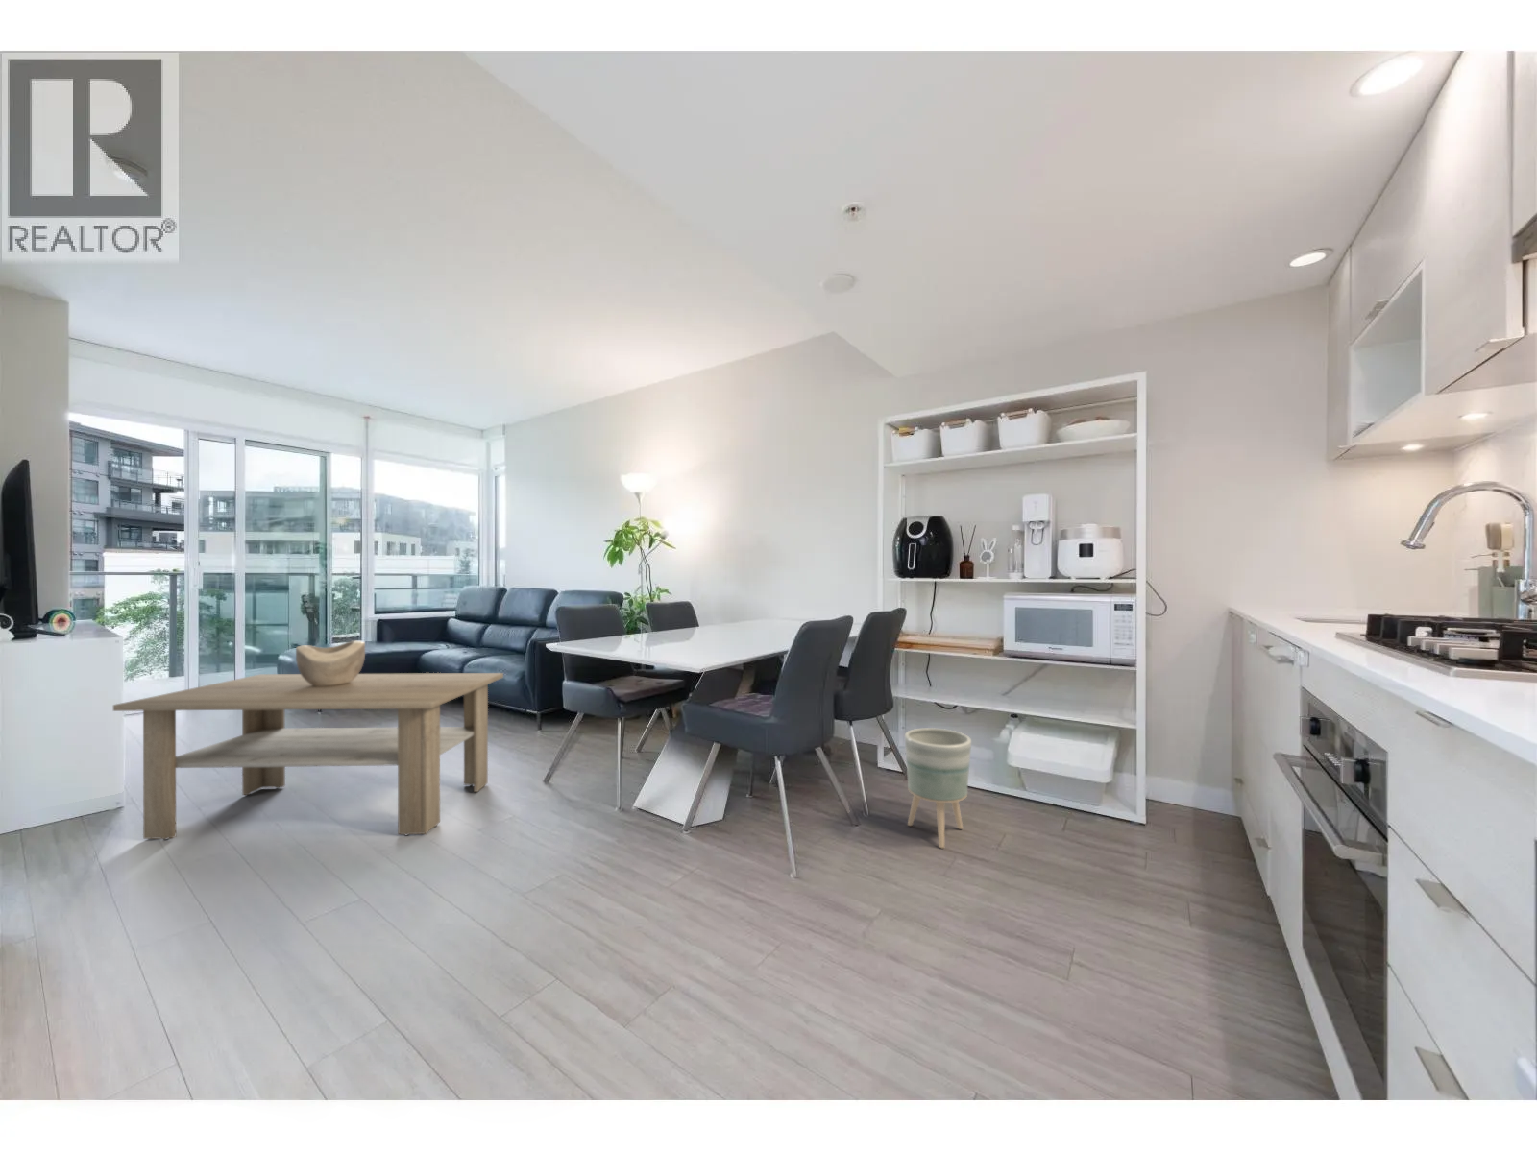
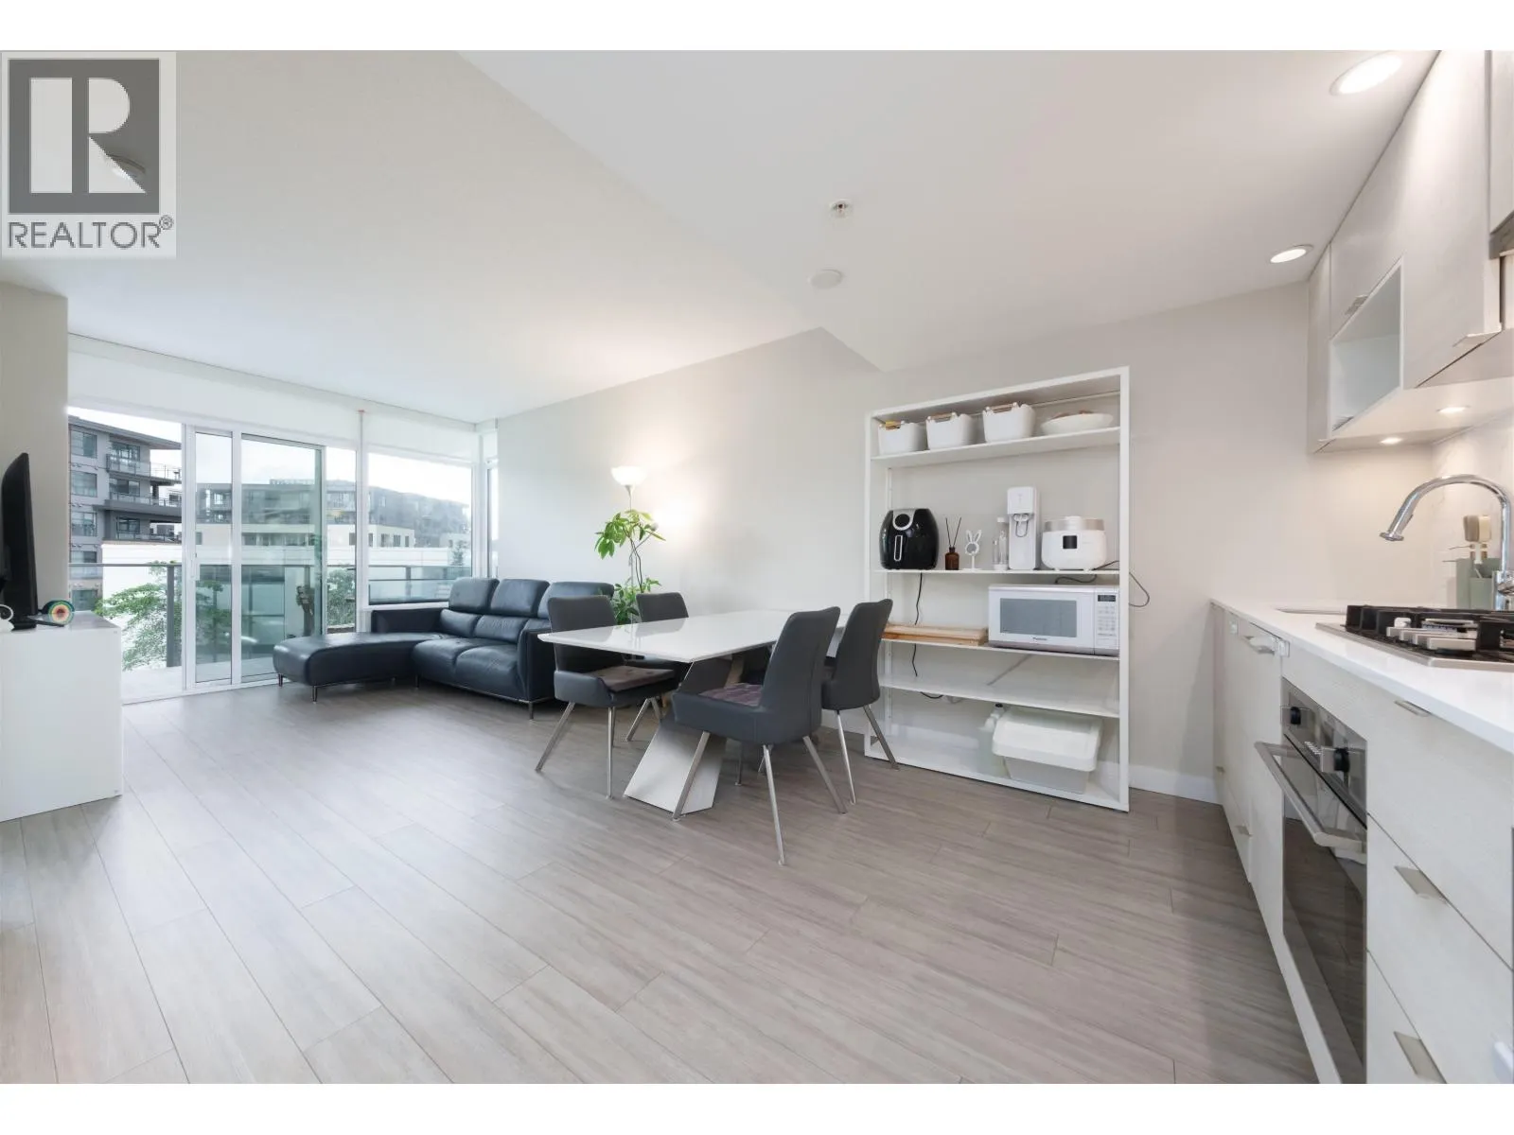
- coffee table (335, 748)
- decorative bowl (332, 662)
- planter (937, 784)
